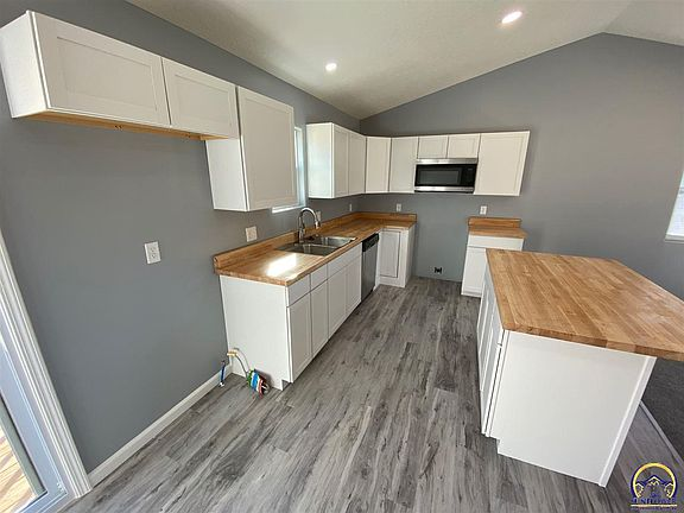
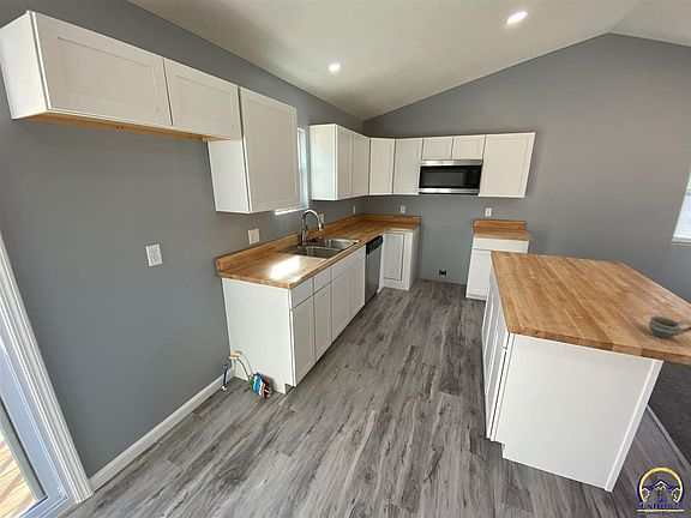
+ cup (667, 326)
